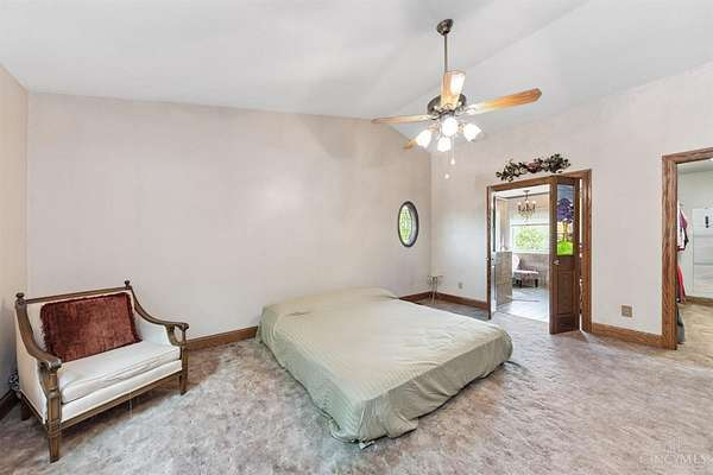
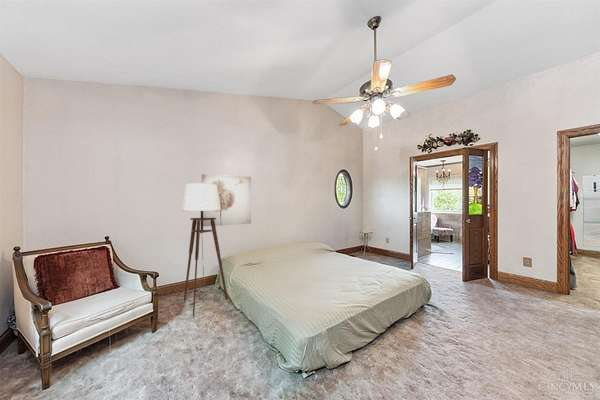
+ floor lamp (202, 243)
+ wall art (227, 200)
